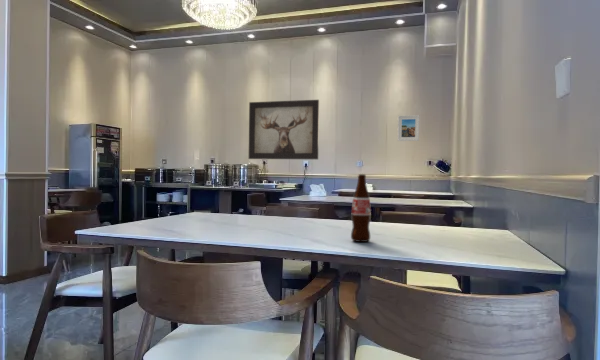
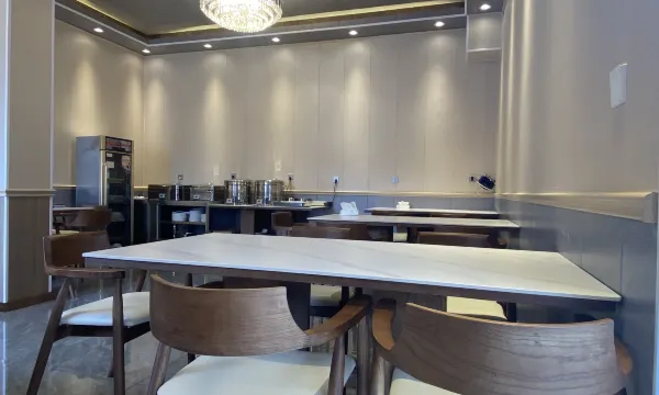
- bottle (361, 207)
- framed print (408, 128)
- wall art (283, 130)
